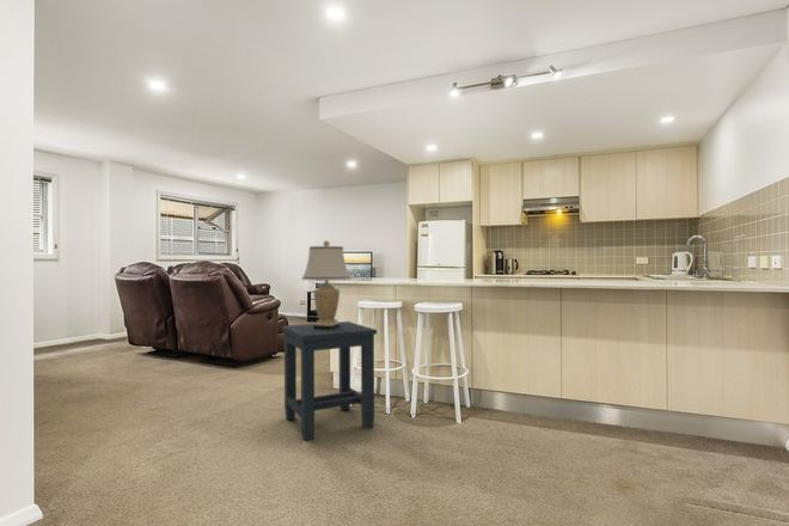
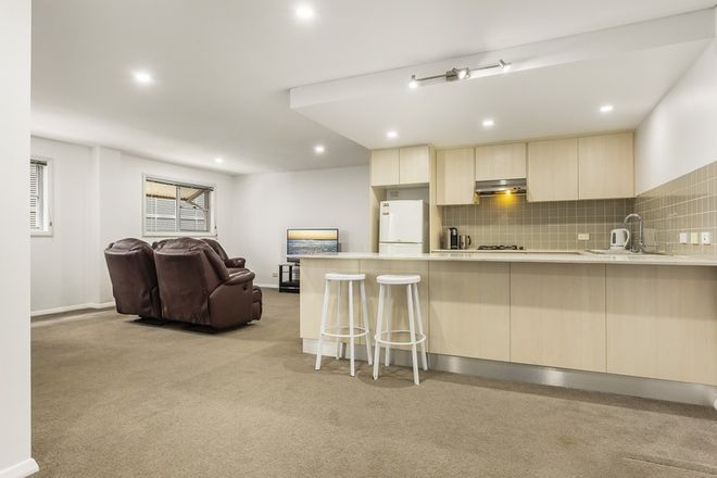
- table lamp (326, 283)
- side table (340, 374)
